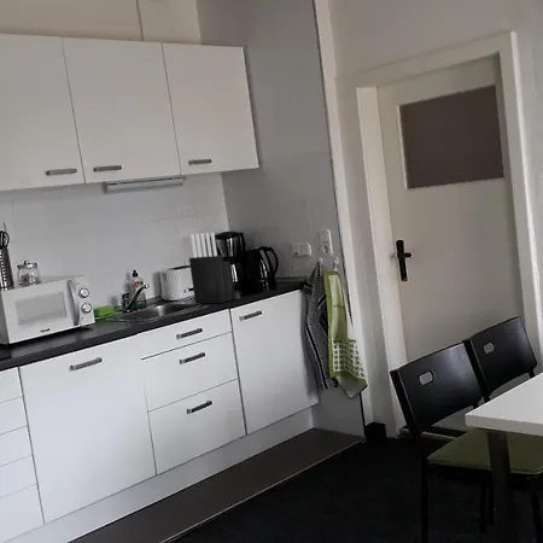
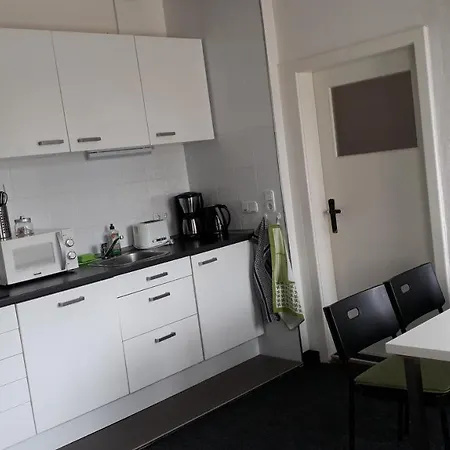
- knife block (211, 267)
